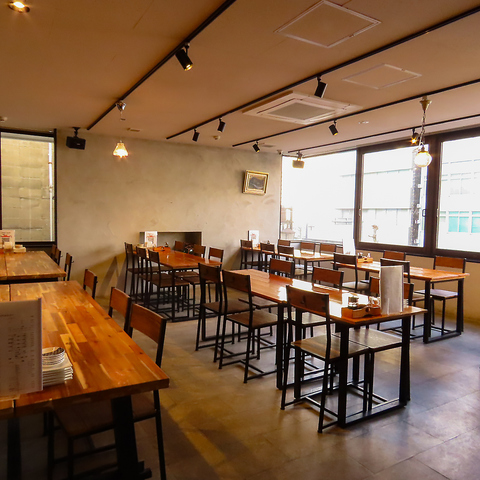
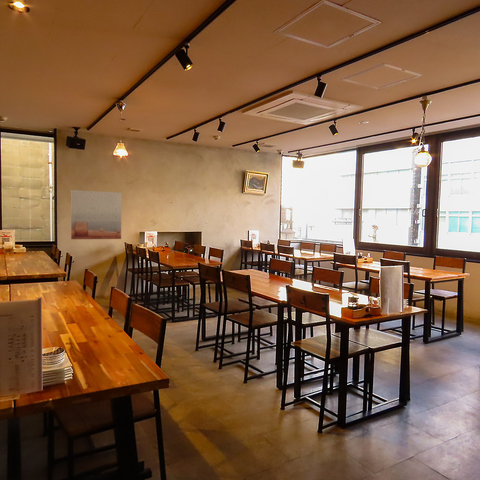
+ wall art (96, 215)
